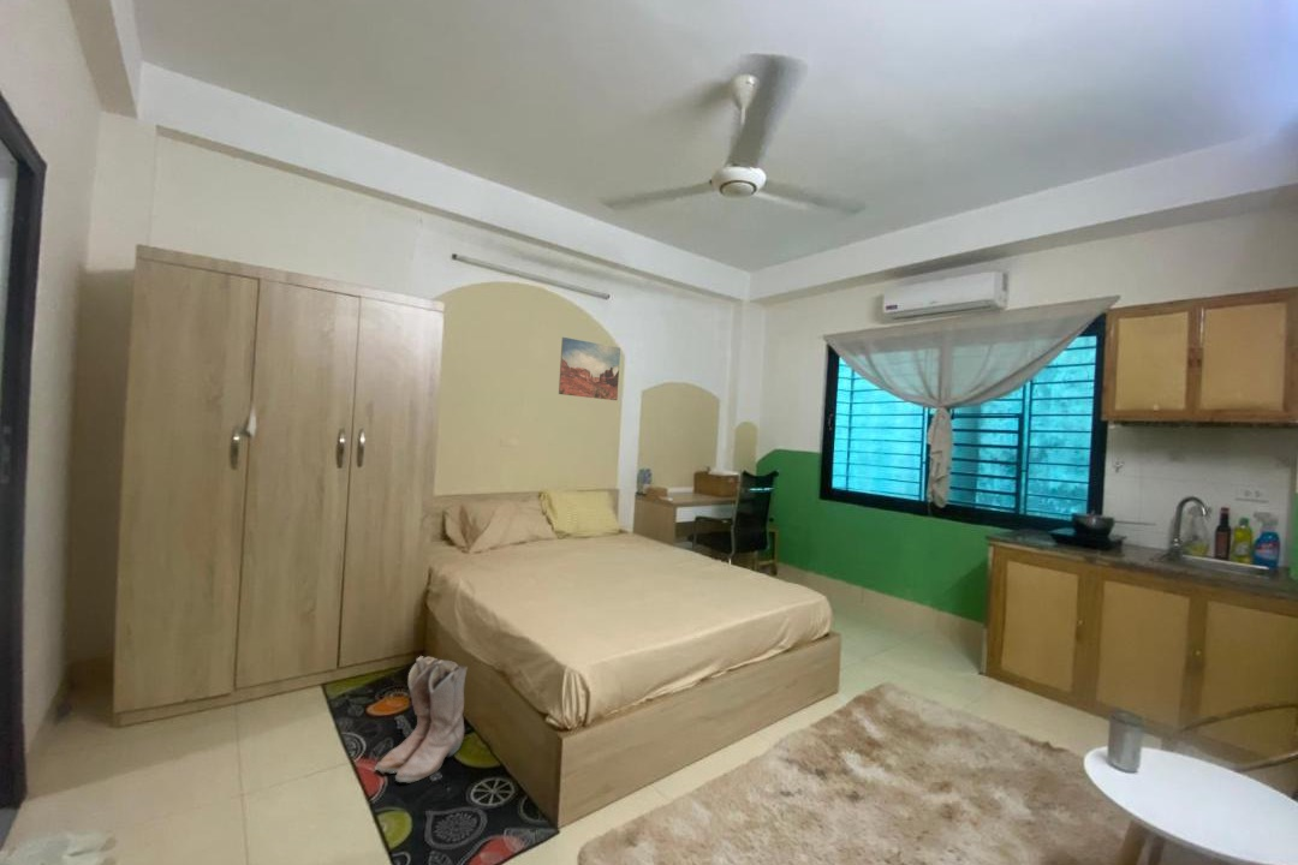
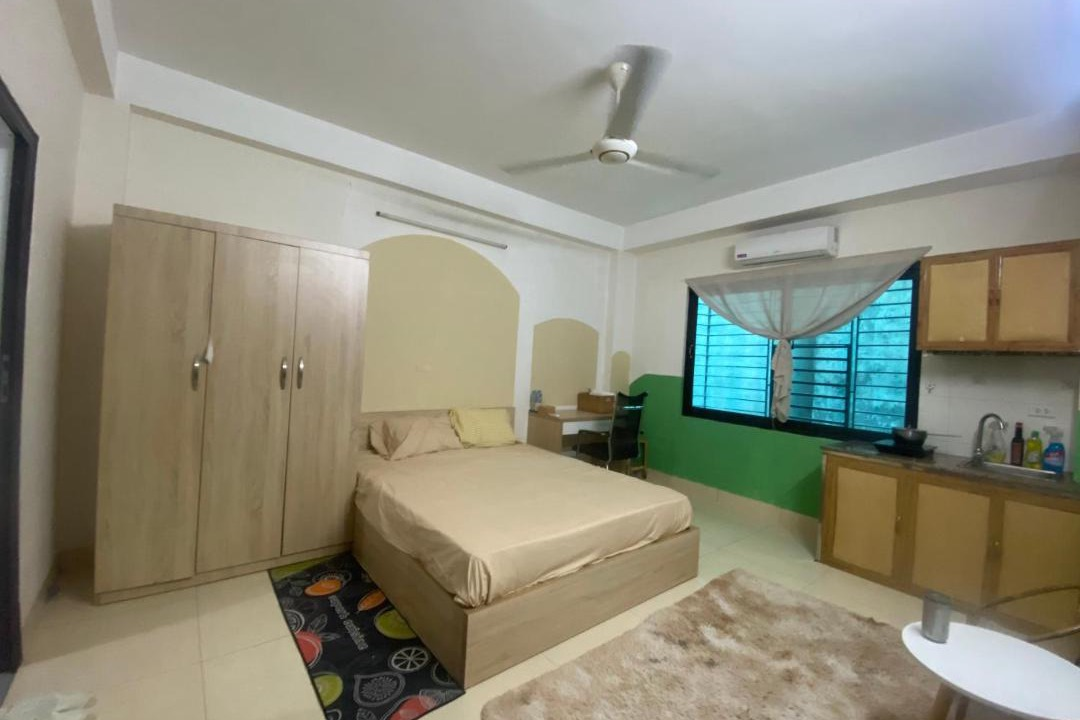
- boots (424, 711)
- wall art (590, 370)
